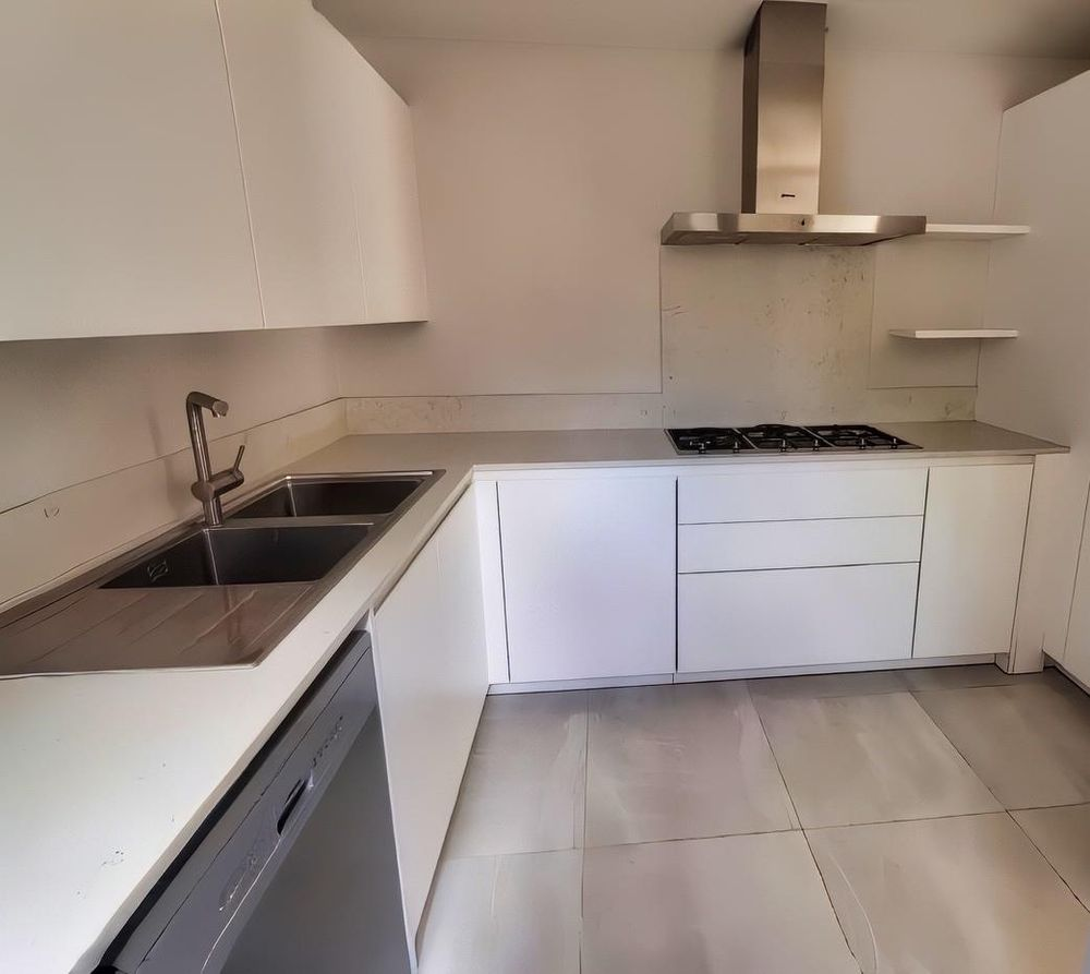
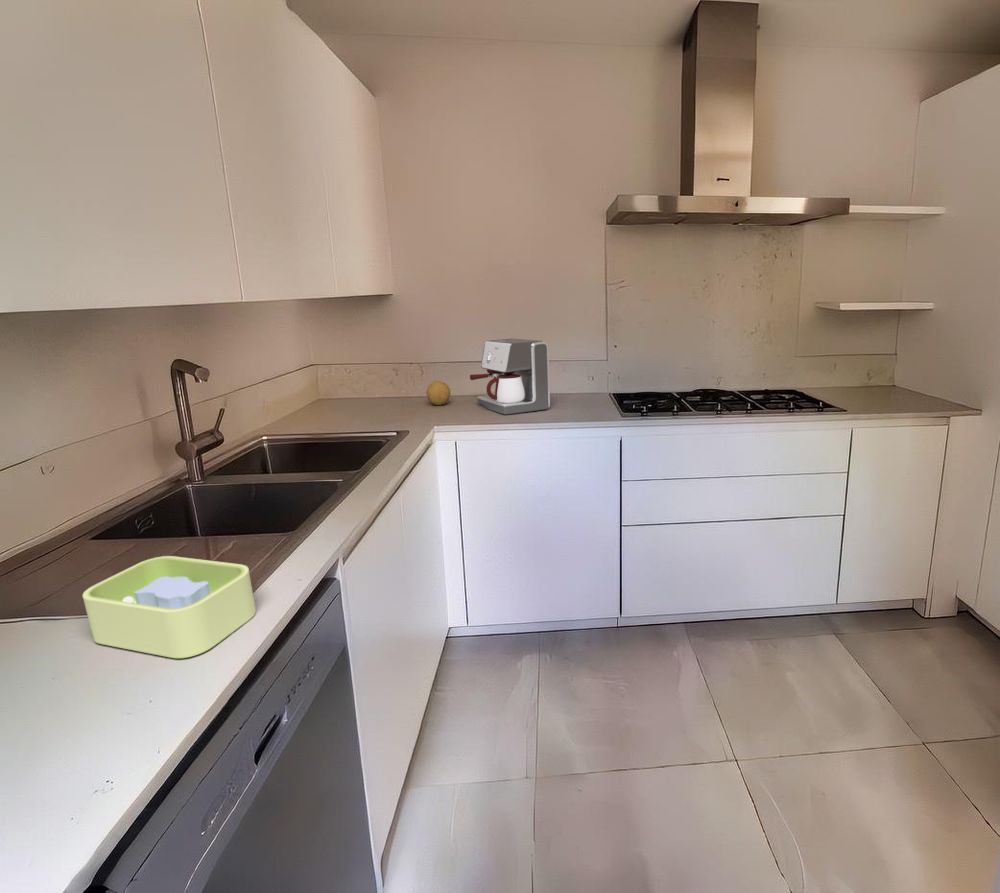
+ coffee maker (512, 374)
+ fruit (438, 393)
+ soap dish (184, 595)
